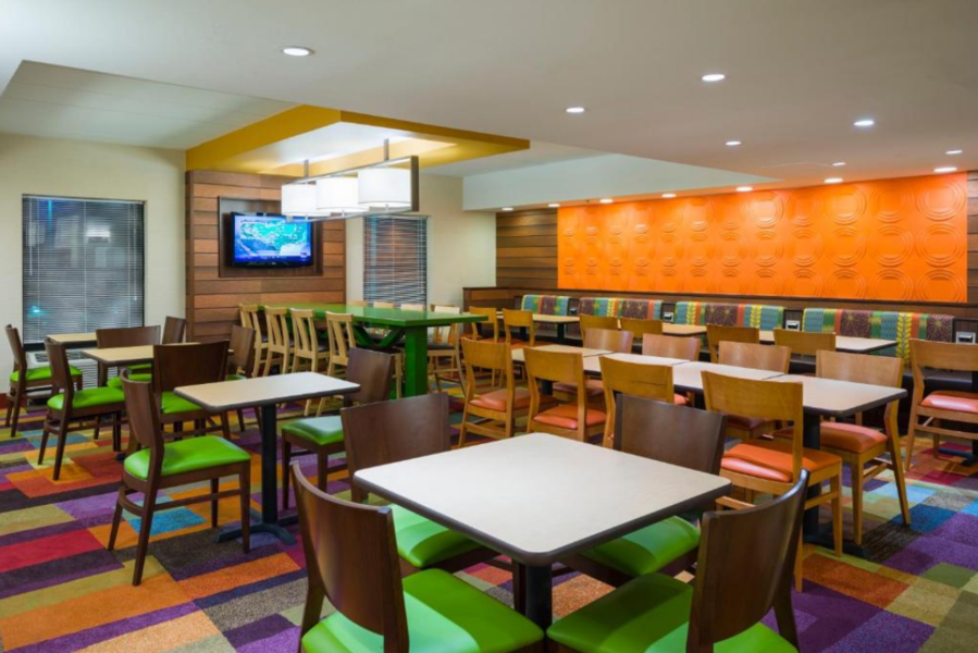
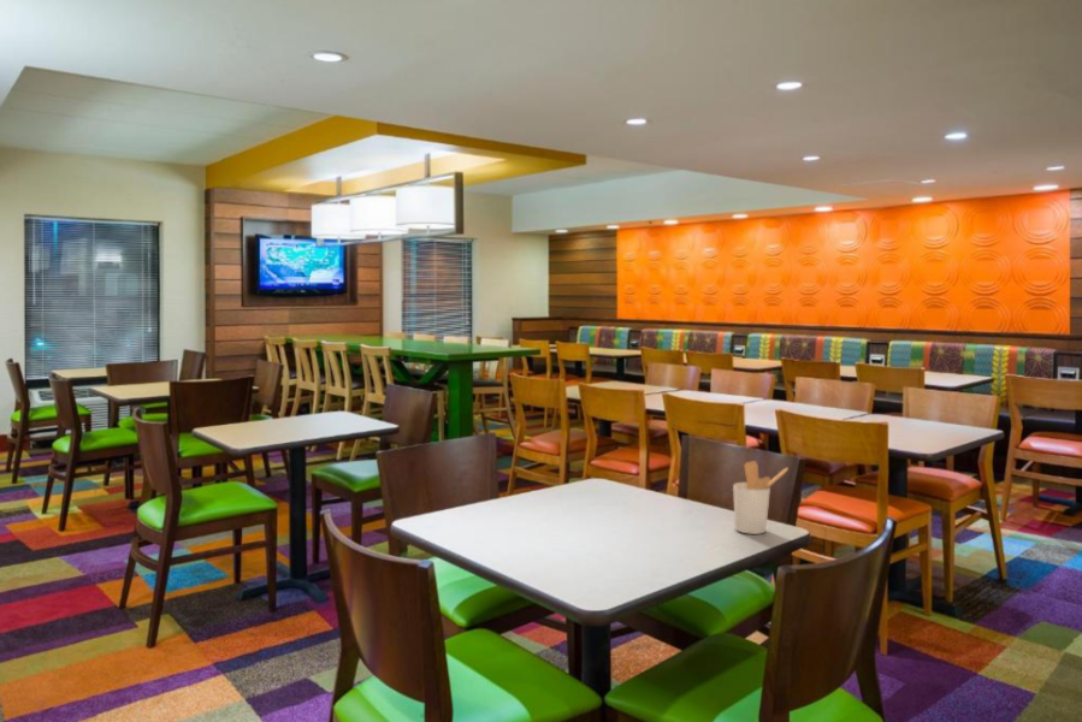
+ utensil holder (761, 497)
